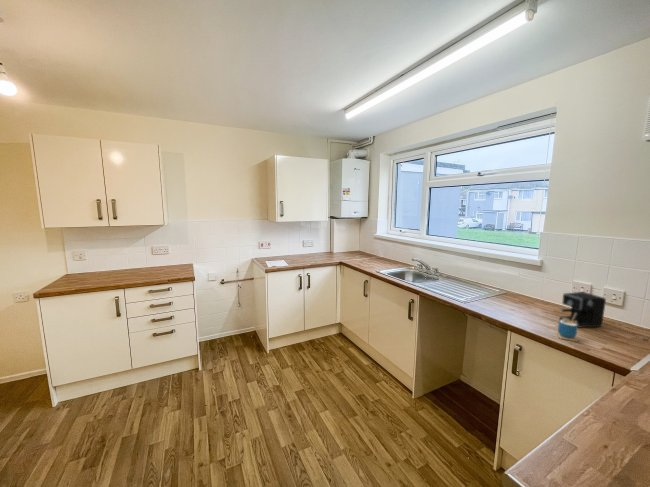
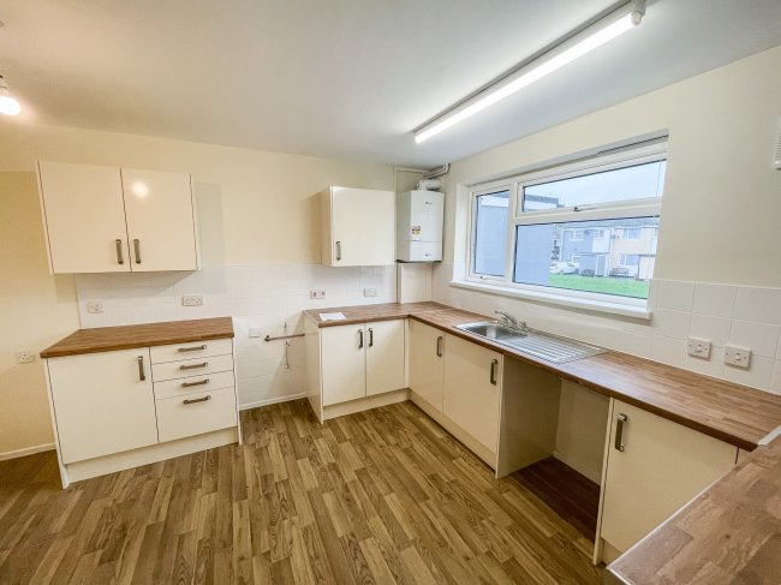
- coffee maker (600, 315)
- cup (568, 325)
